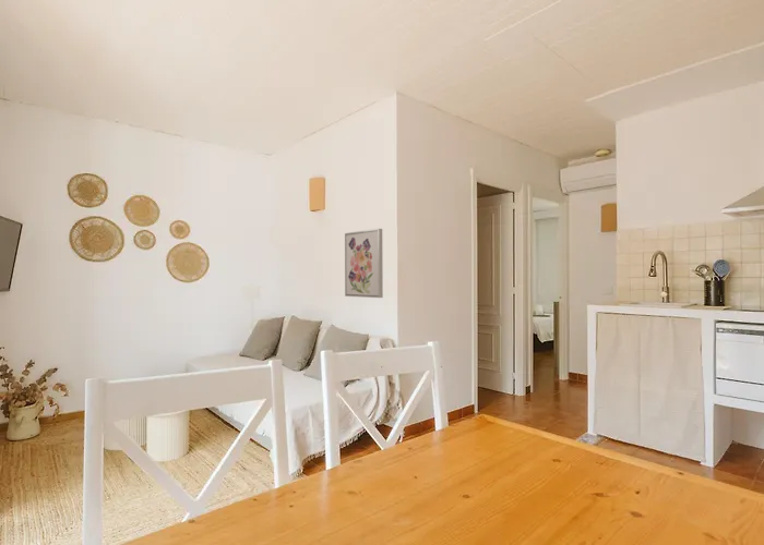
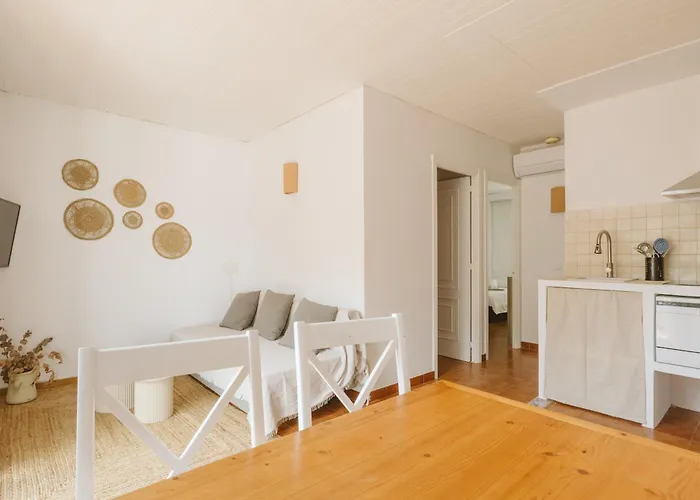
- wall art (362, 264)
